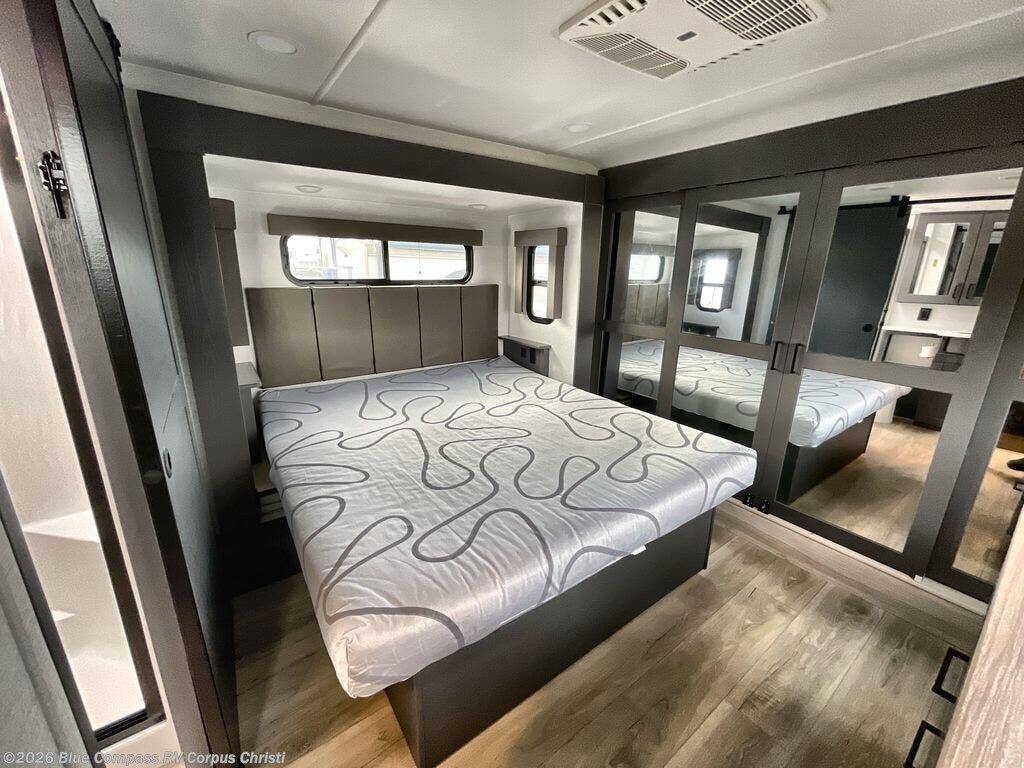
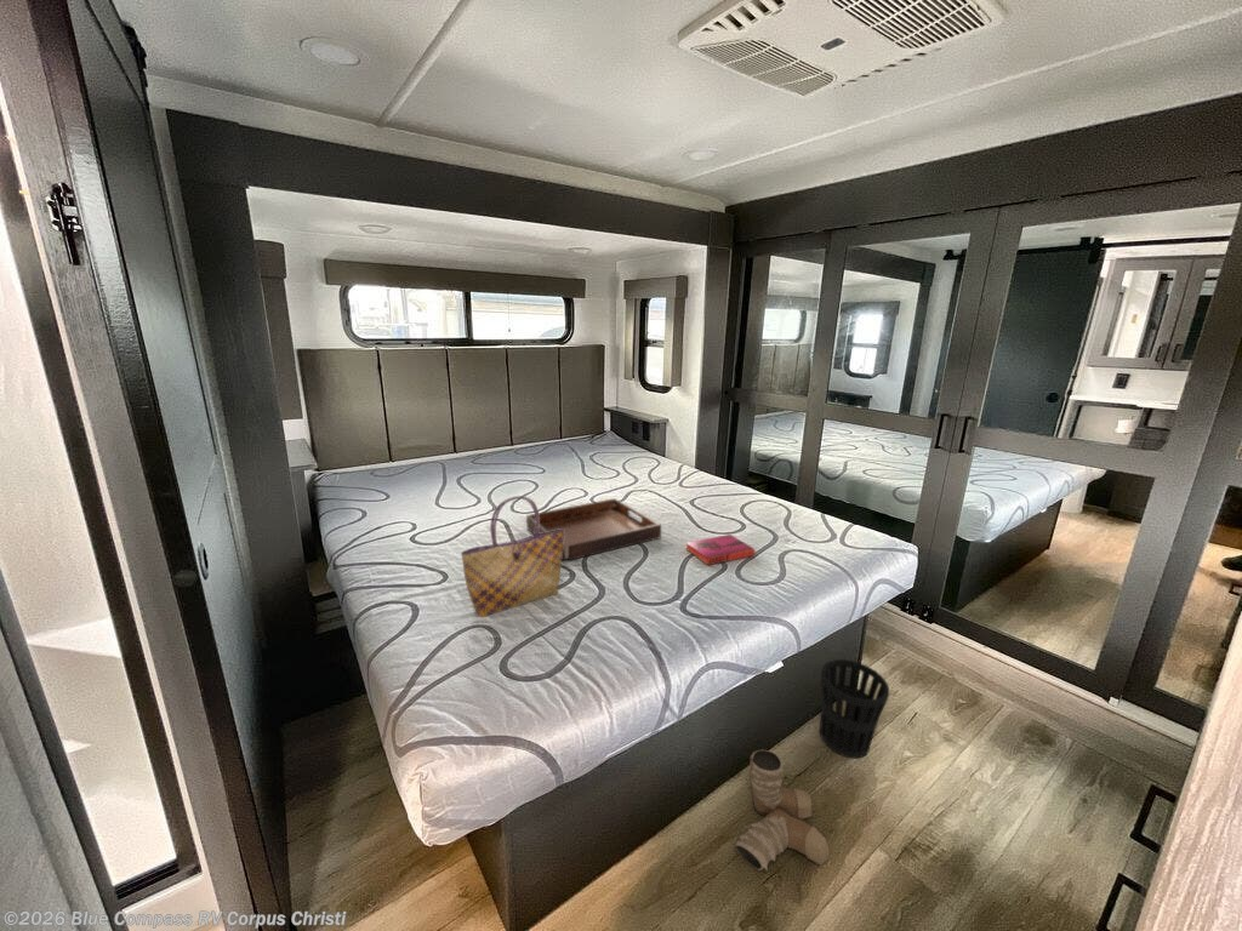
+ boots (782, 810)
+ wastebasket (849, 709)
+ hardback book (719, 549)
+ tote bag (514, 549)
+ serving tray (592, 526)
